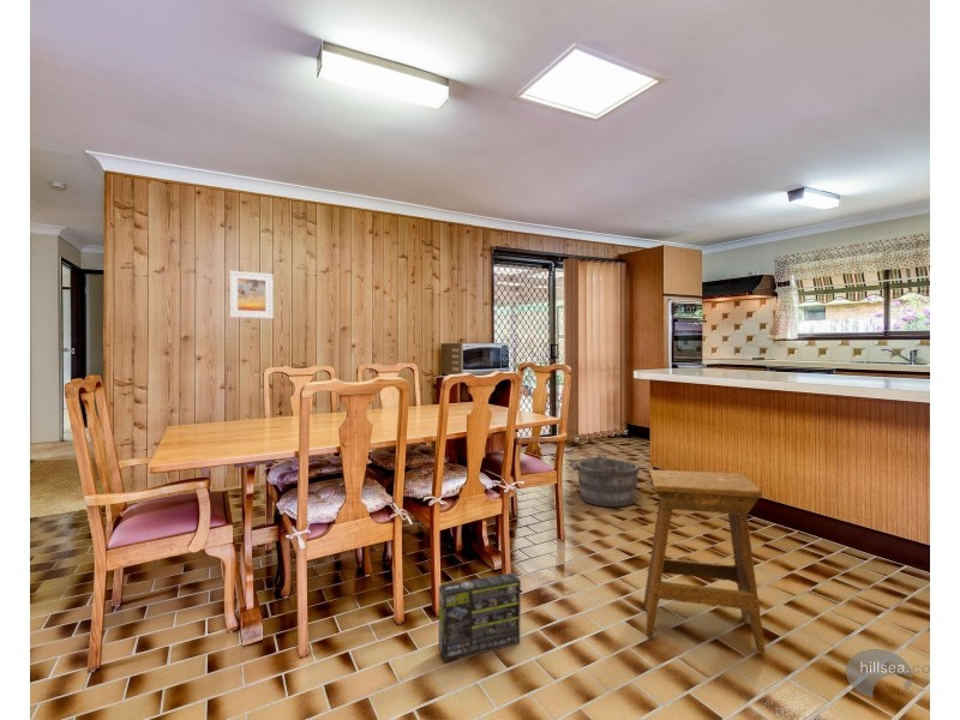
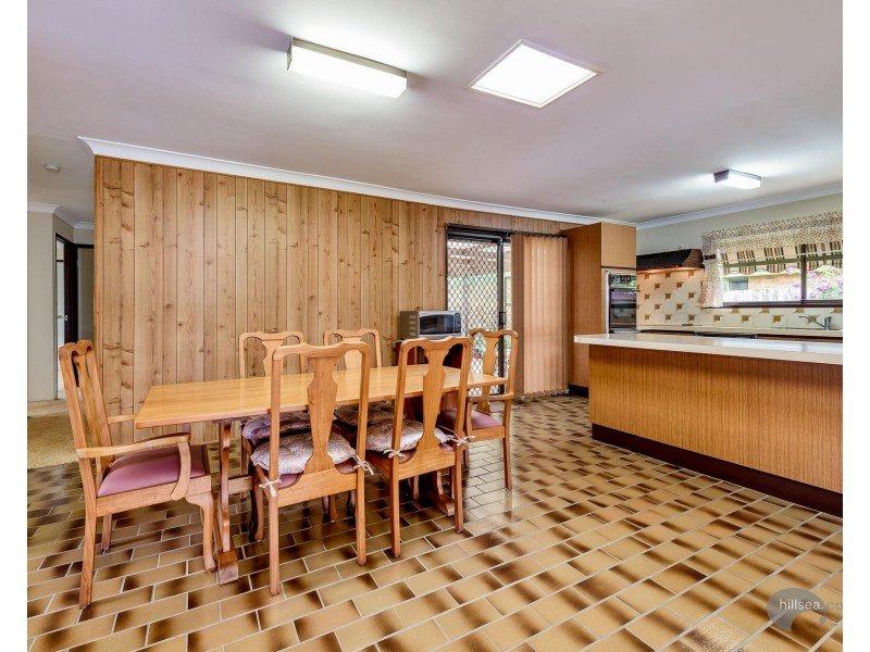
- stool (698, 562)
- box (480, 614)
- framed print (251, 294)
- bucket (604, 479)
